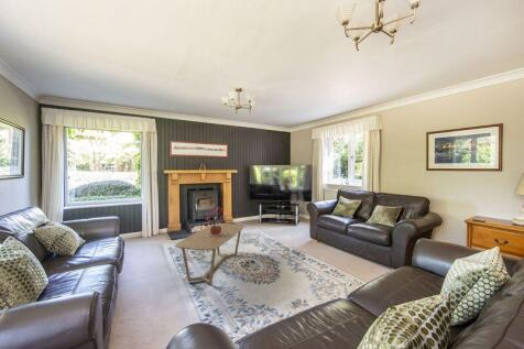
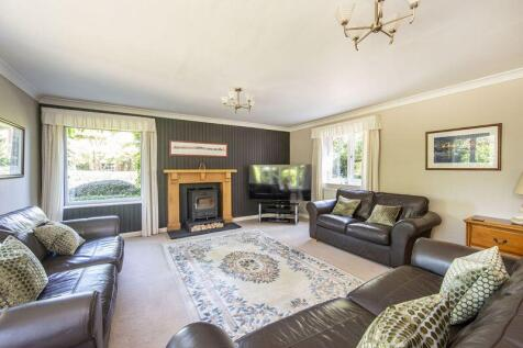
- coffee table (215, 250)
- potted plant (215, 220)
